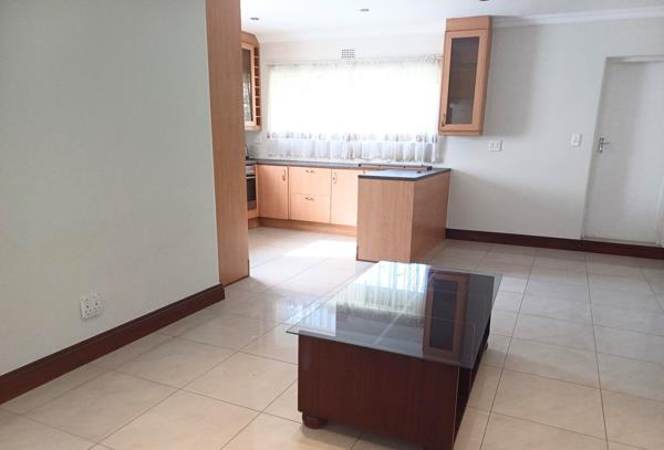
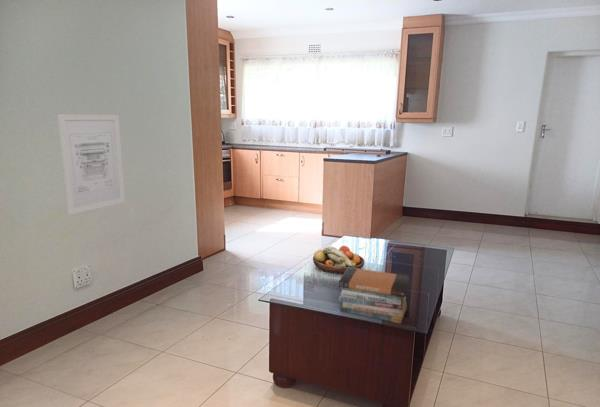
+ wall art (94, 162)
+ book stack (373, 293)
+ fruit bowl (338, 256)
